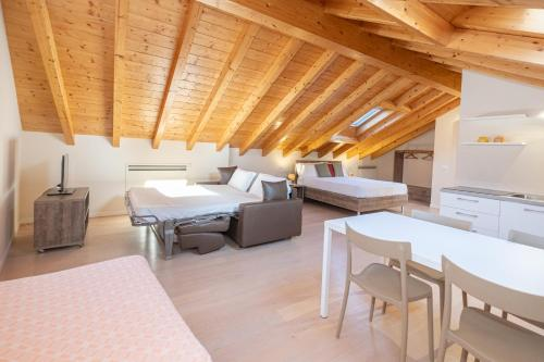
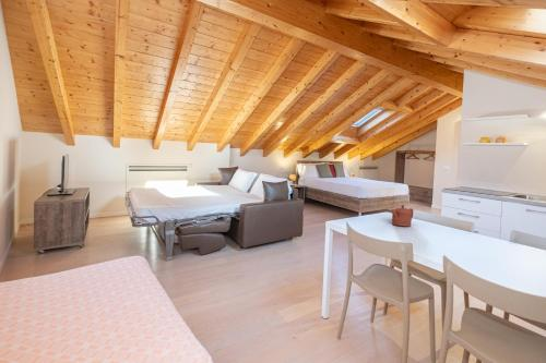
+ teapot (402, 214)
